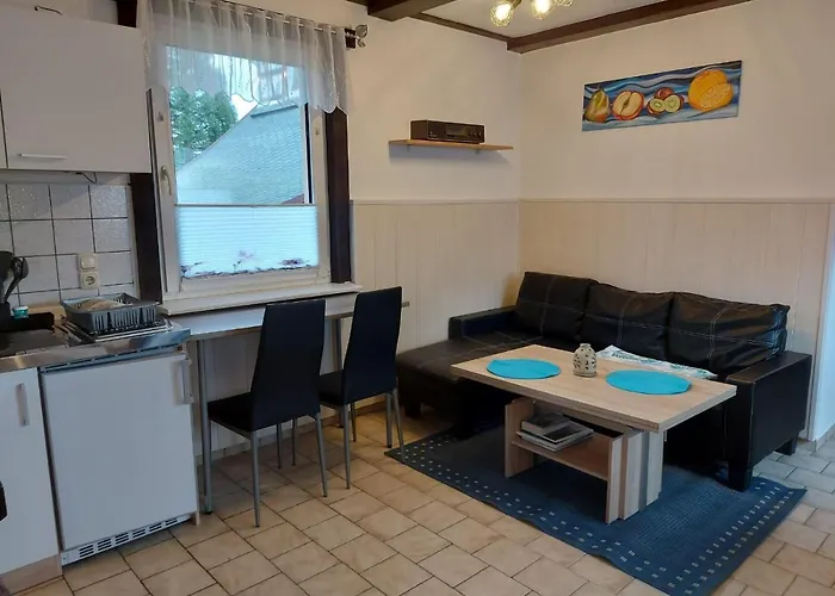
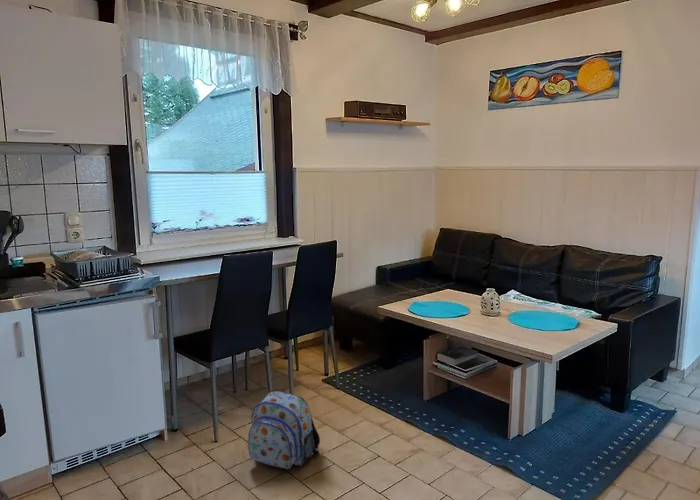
+ backpack (279, 428)
